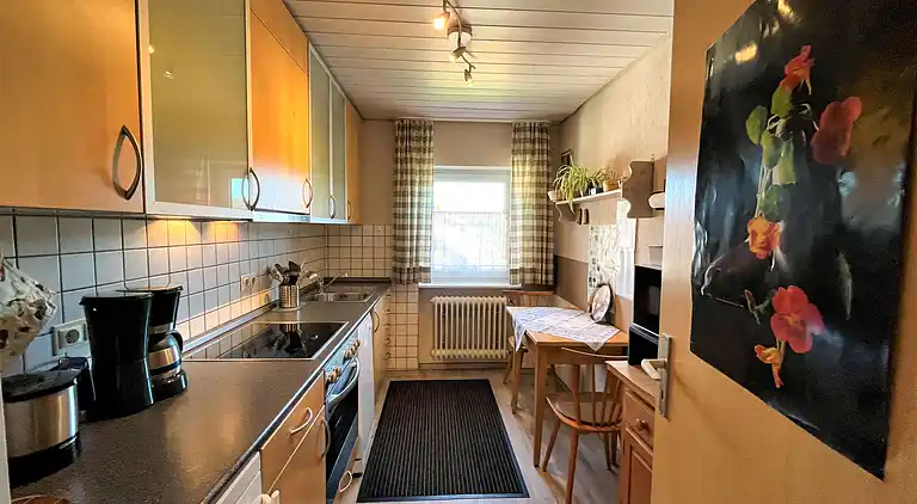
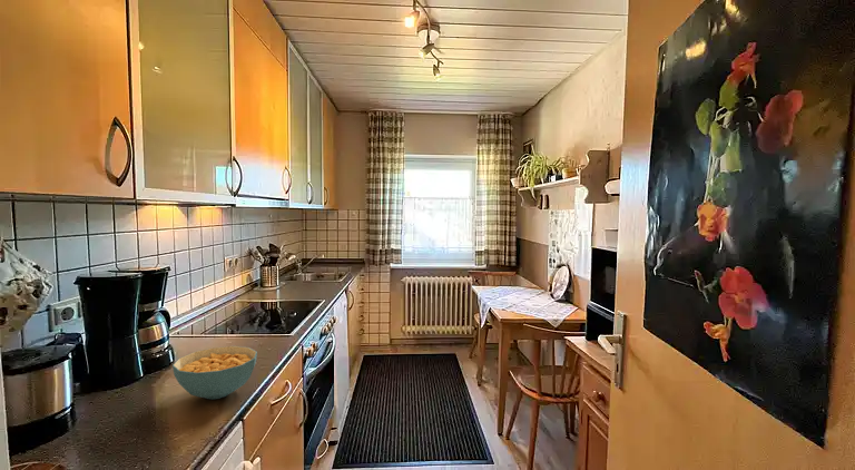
+ cereal bowl (217, 375)
